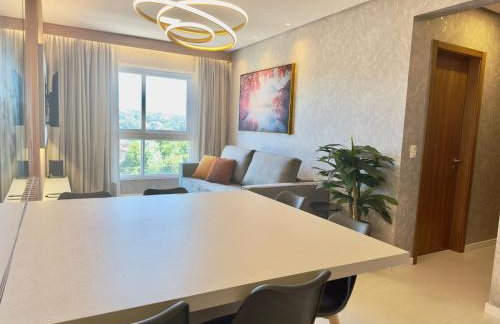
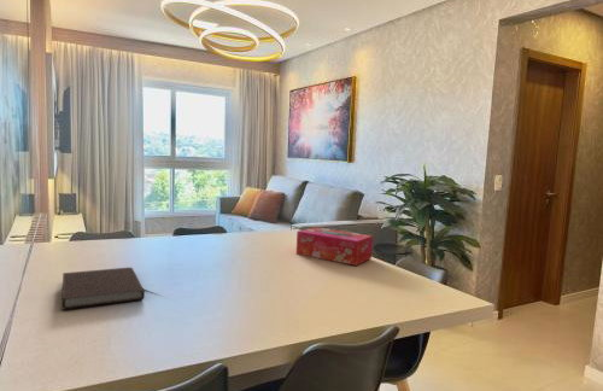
+ notebook (101, 285)
+ tissue box (334, 244)
